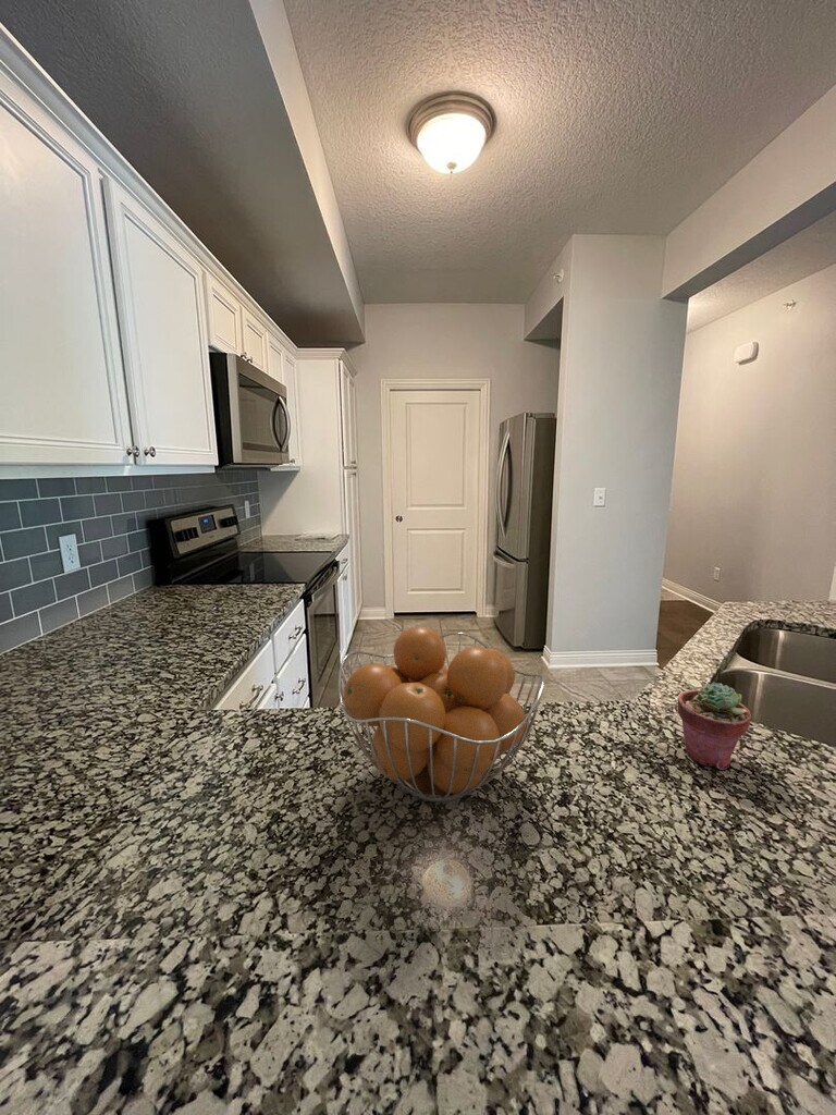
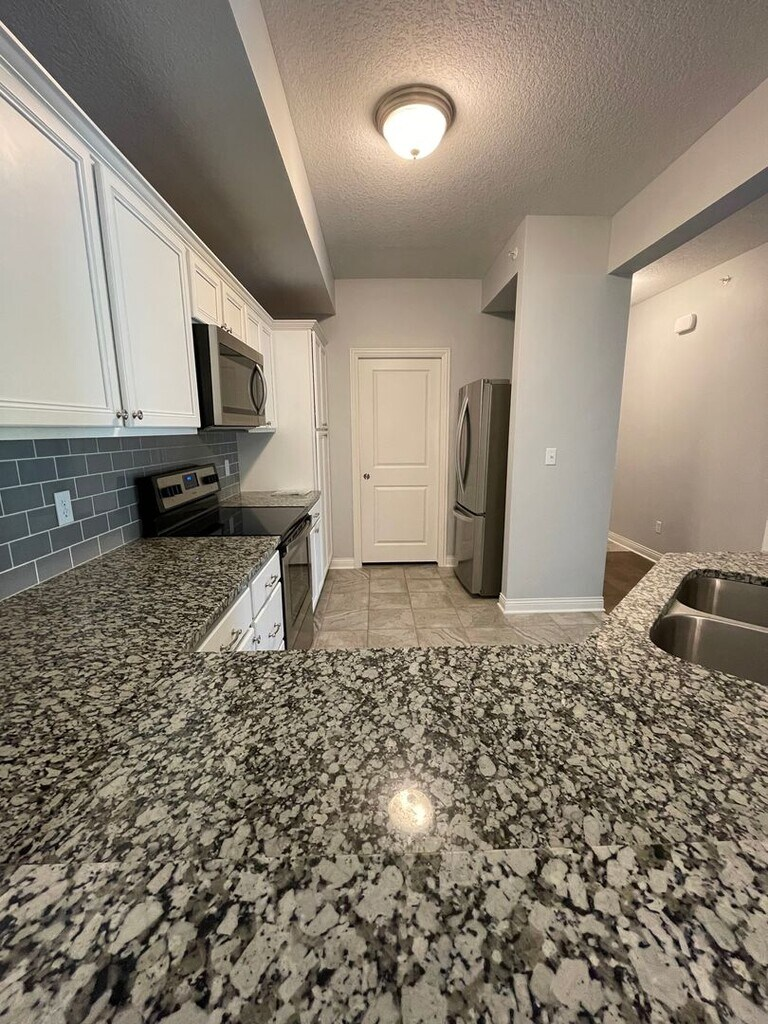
- fruit basket (438, 708)
- potted succulent (711, 720)
